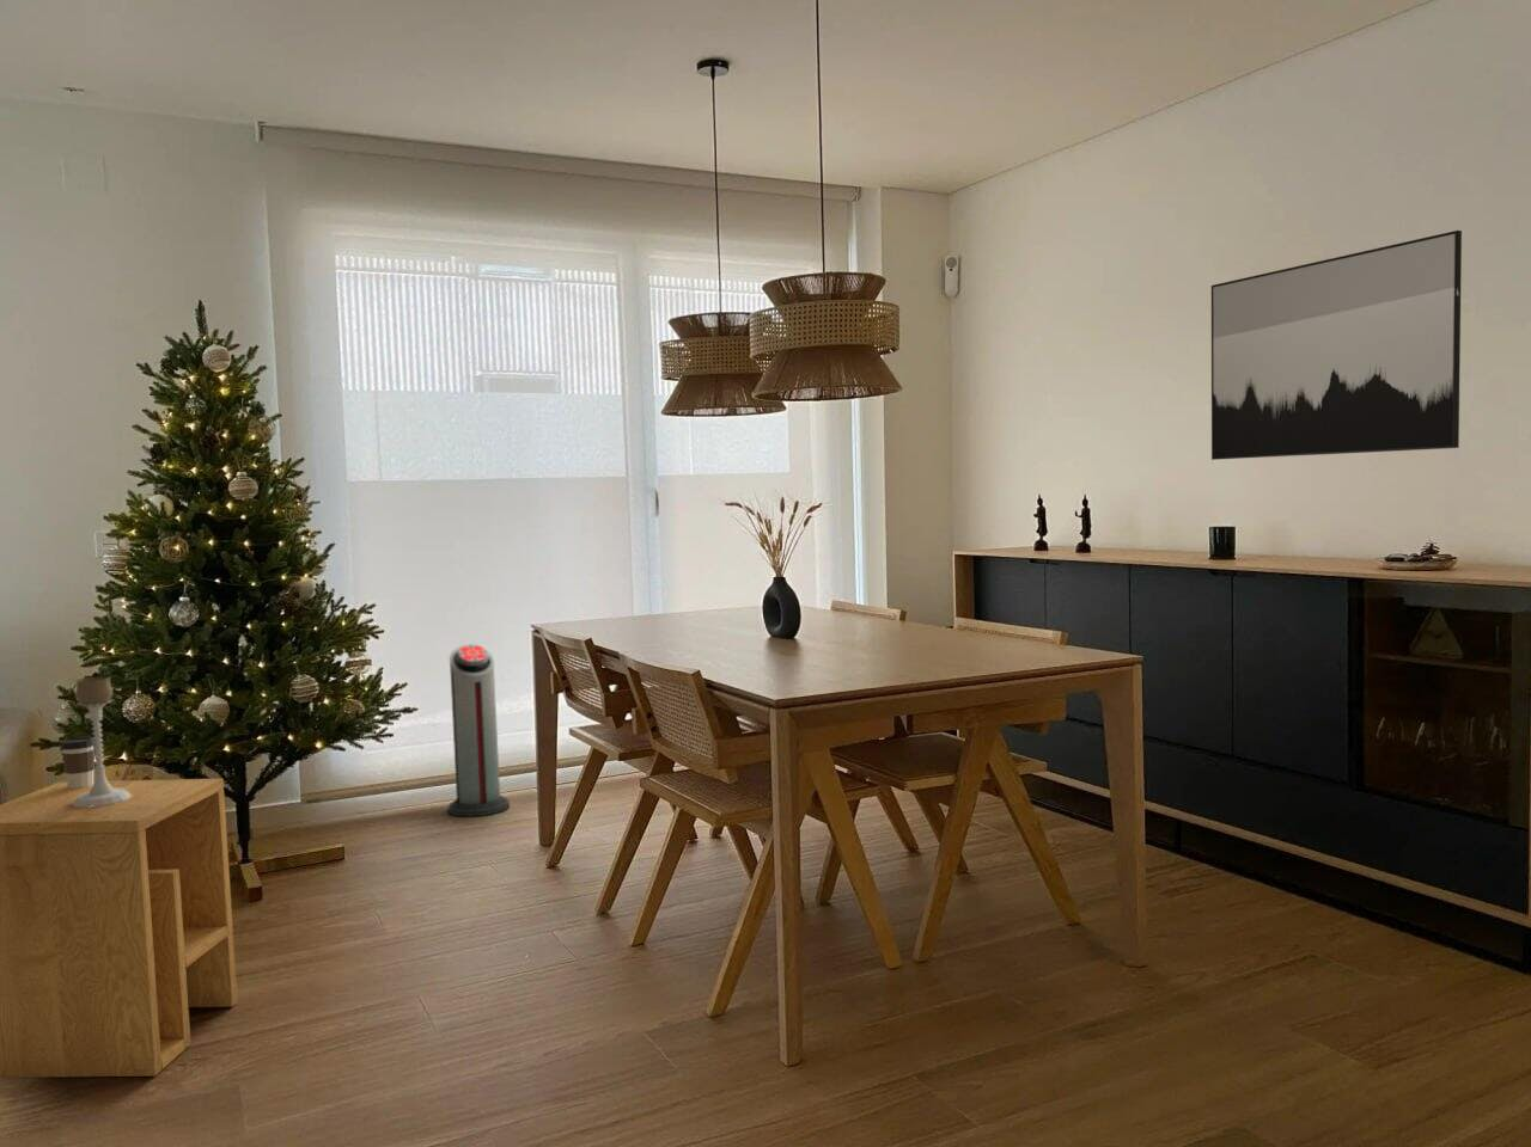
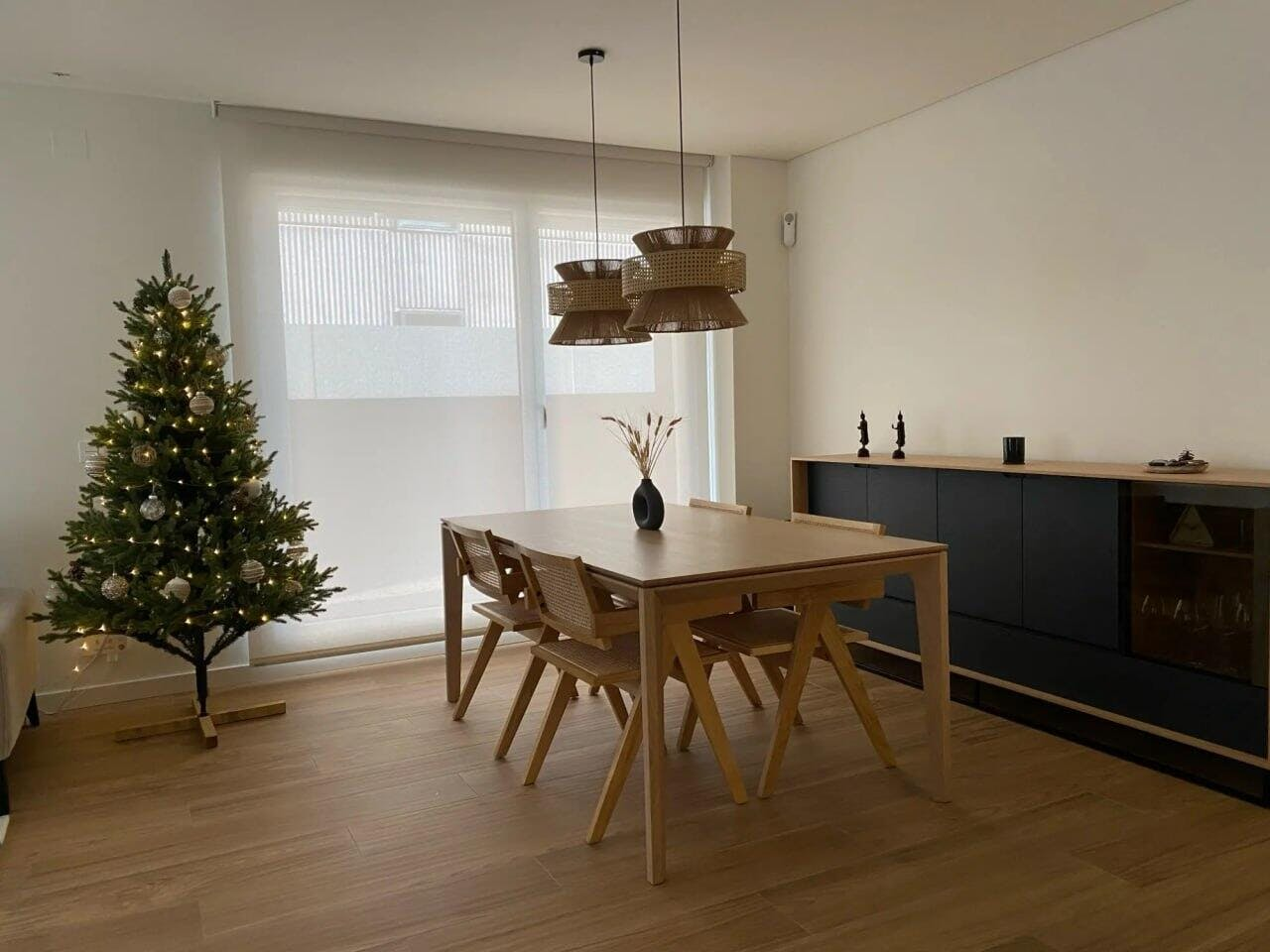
- wall art (1321, 358)
- coffee cup (78, 761)
- side table (104, 919)
- air purifier (475, 727)
- candle holder (96, 739)
